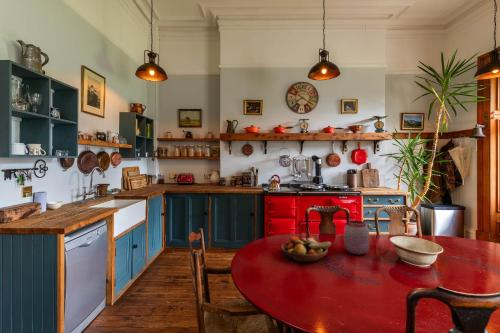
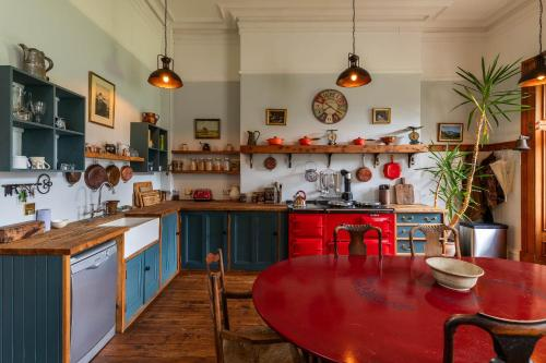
- jar (356, 237)
- fruit bowl (304, 245)
